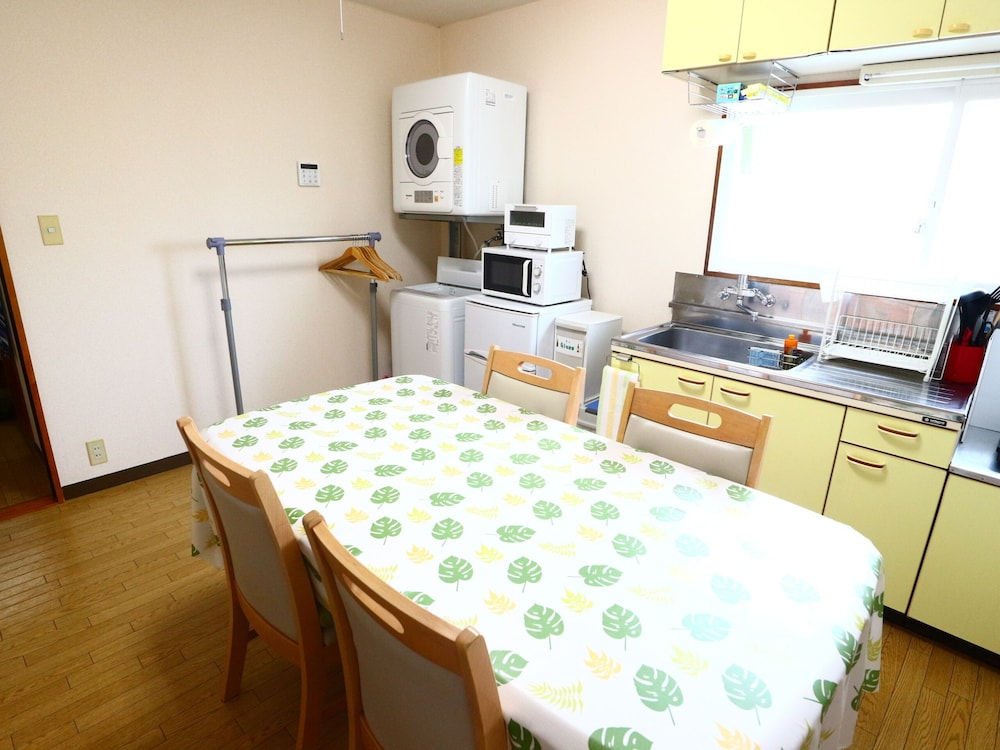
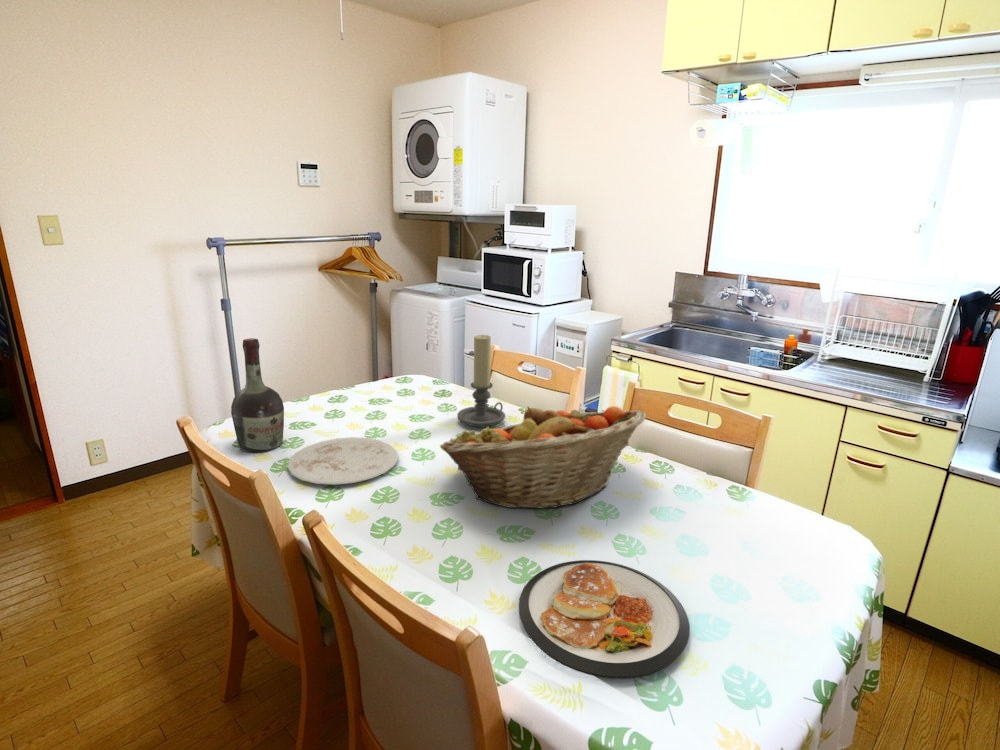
+ plate (344, 460)
+ candle holder (485, 378)
+ cognac bottle (256, 393)
+ fruit basket (544, 445)
+ dish (602, 607)
